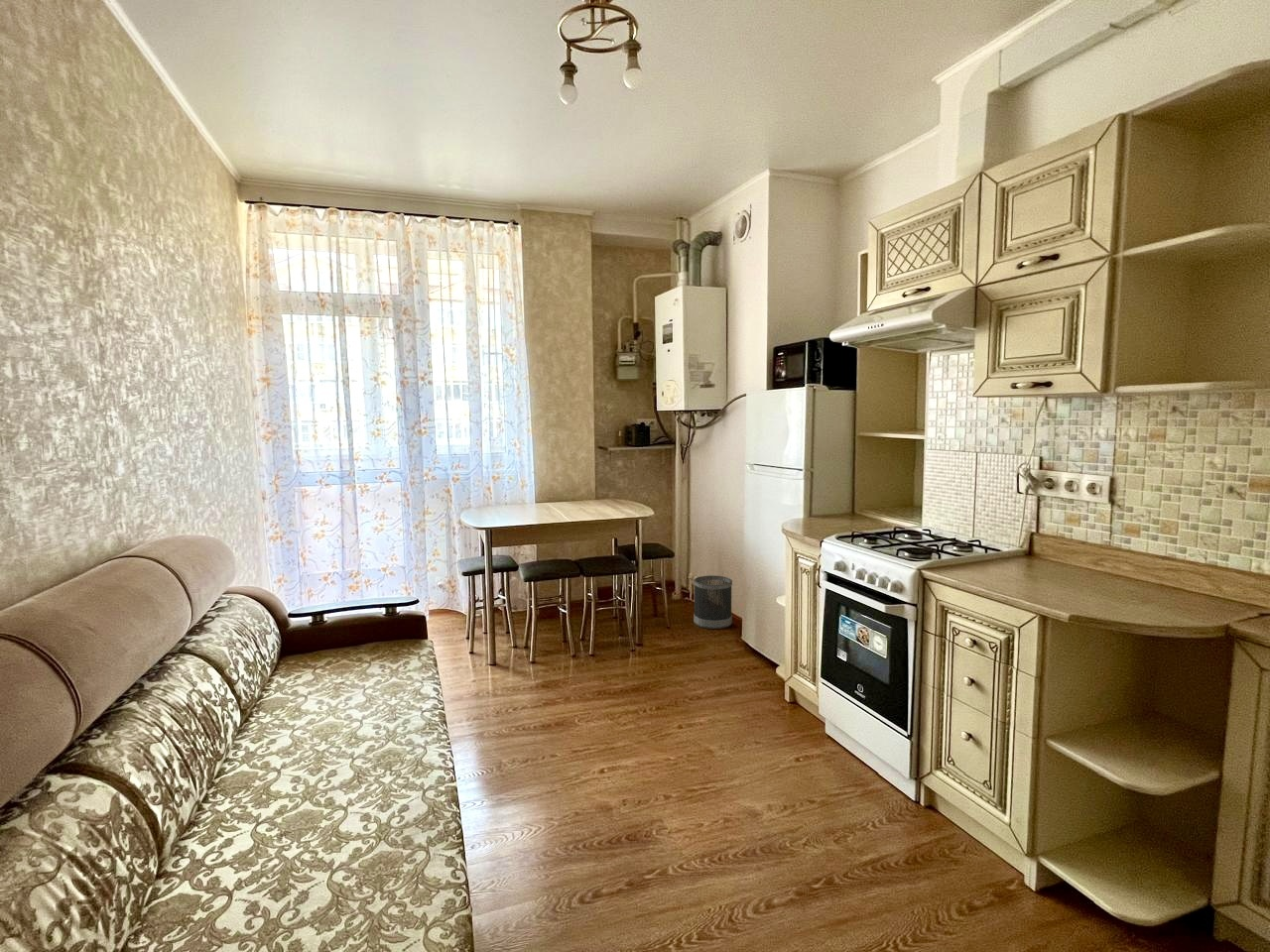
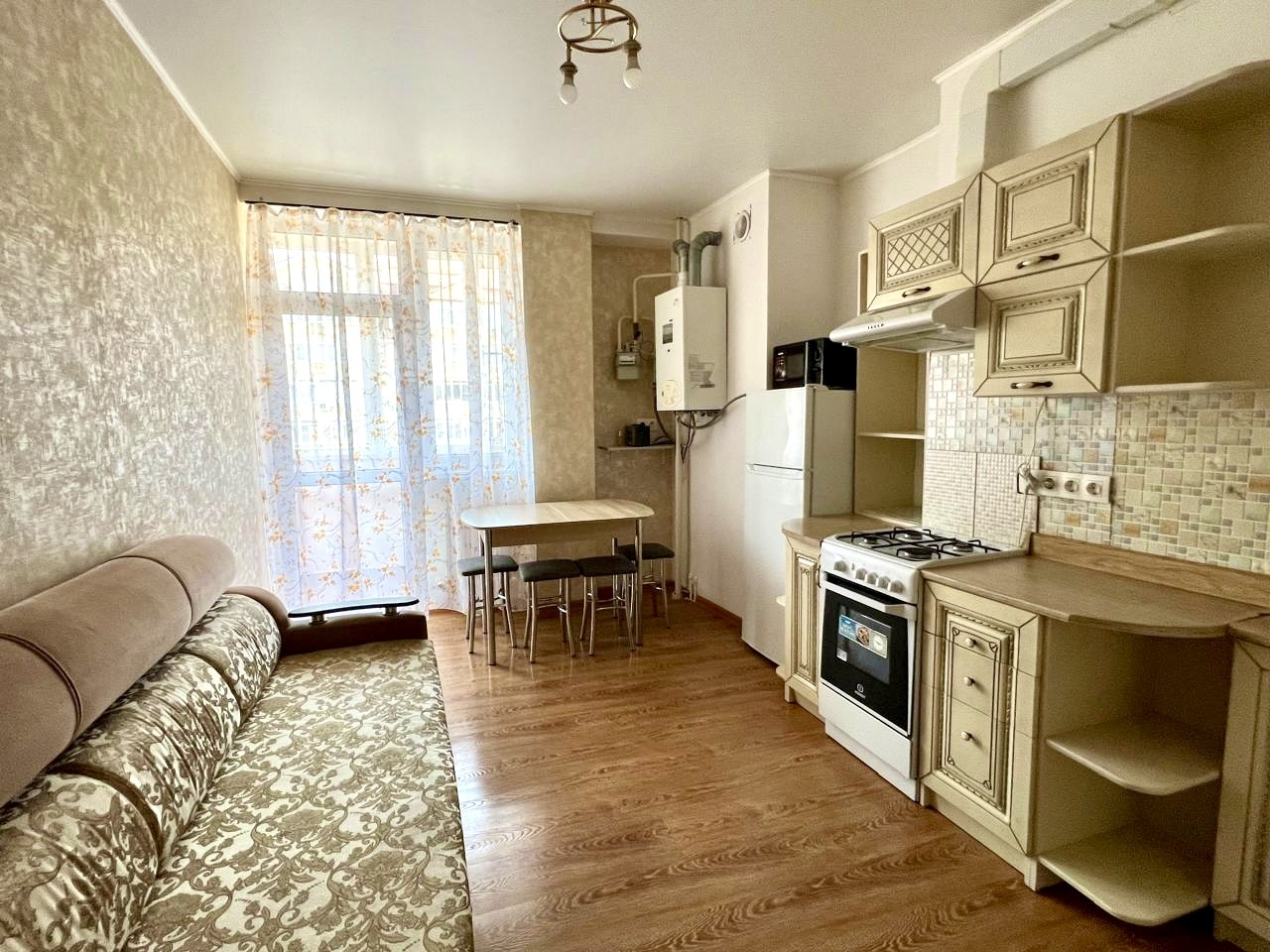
- wastebasket (712, 601)
